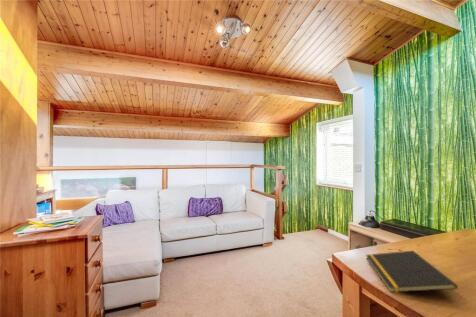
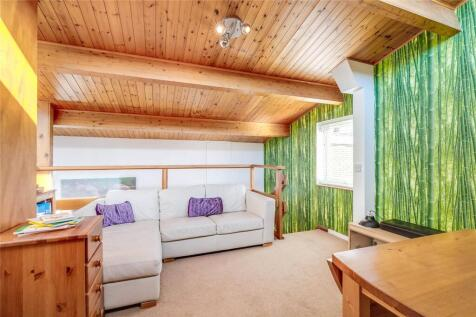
- notepad (403, 268)
